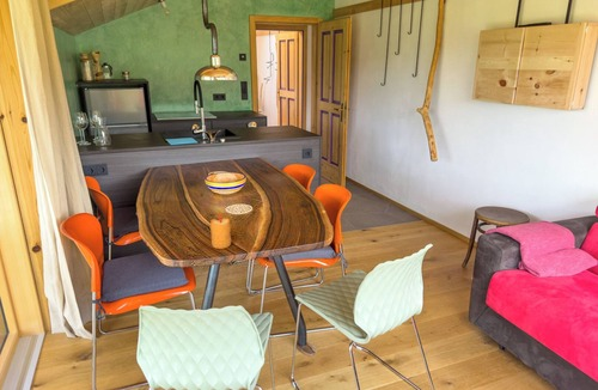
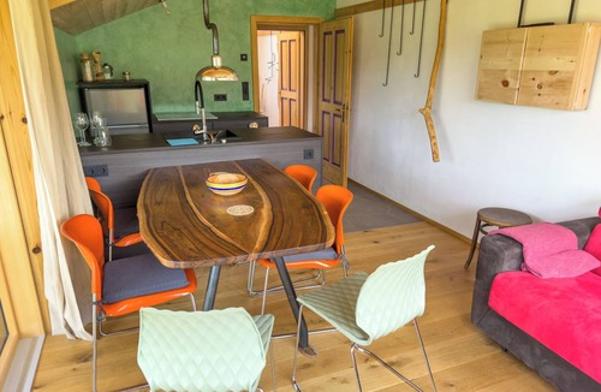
- candle (220, 227)
